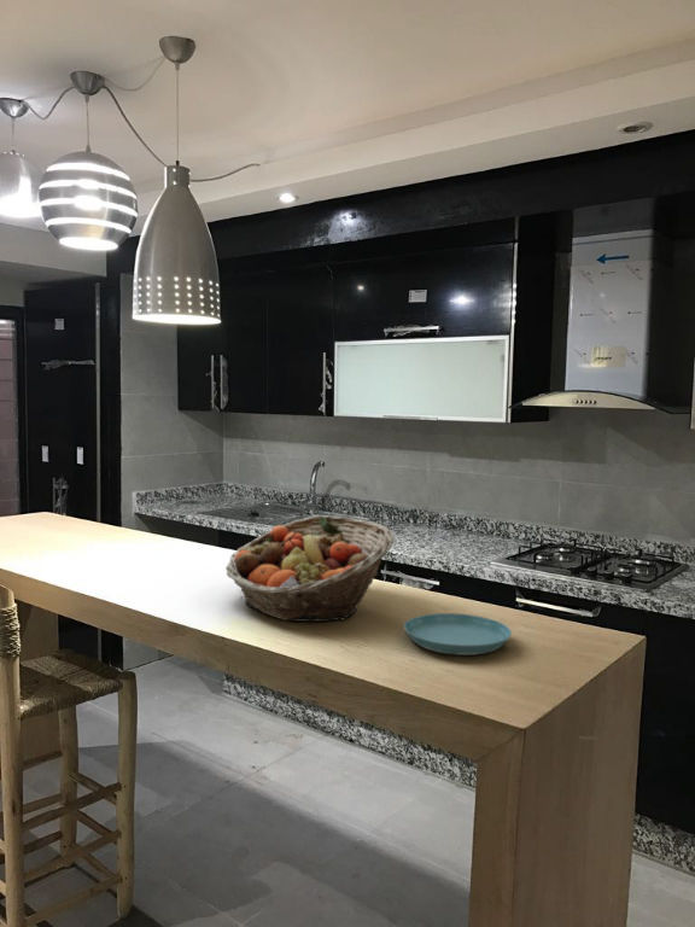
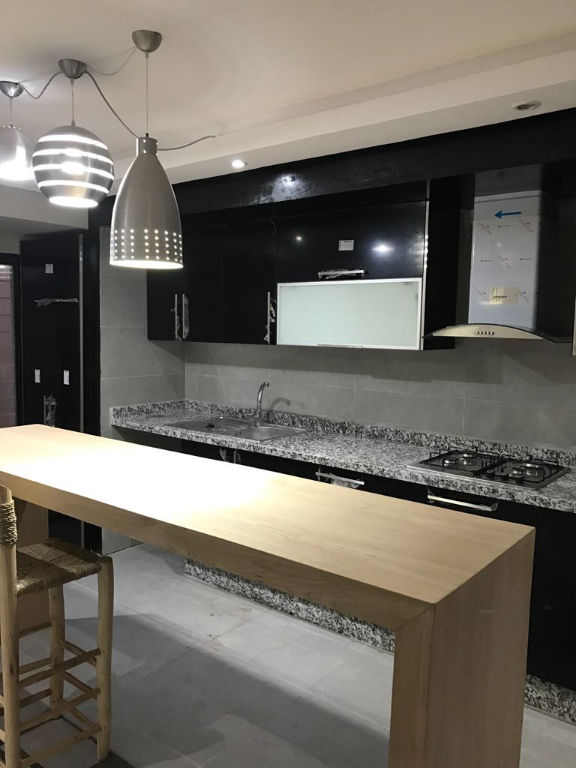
- fruit basket (309, 564)
- saucer (456, 634)
